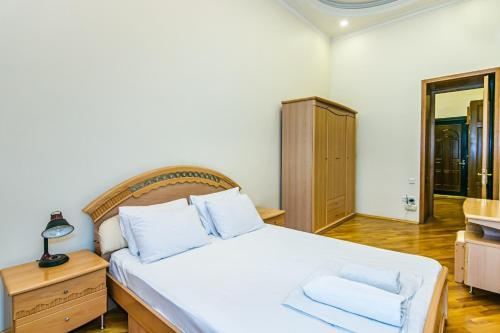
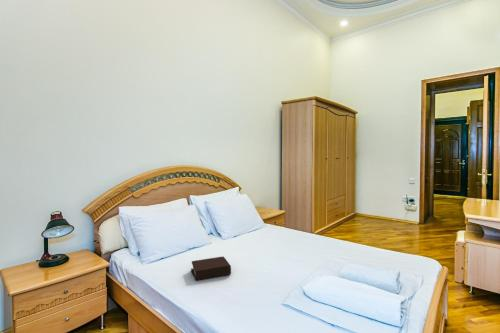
+ bible (210, 267)
